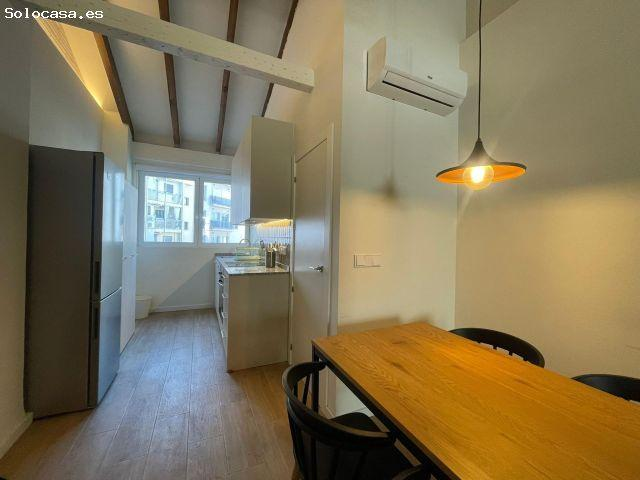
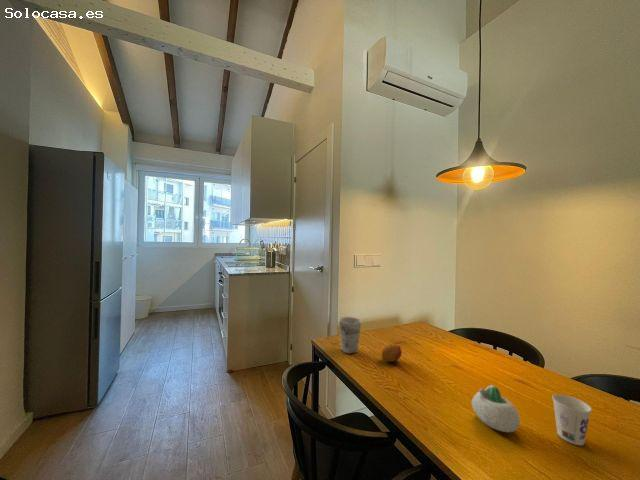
+ cup (349, 335)
+ succulent planter (493, 404)
+ fruit (391, 352)
+ cup (570, 420)
